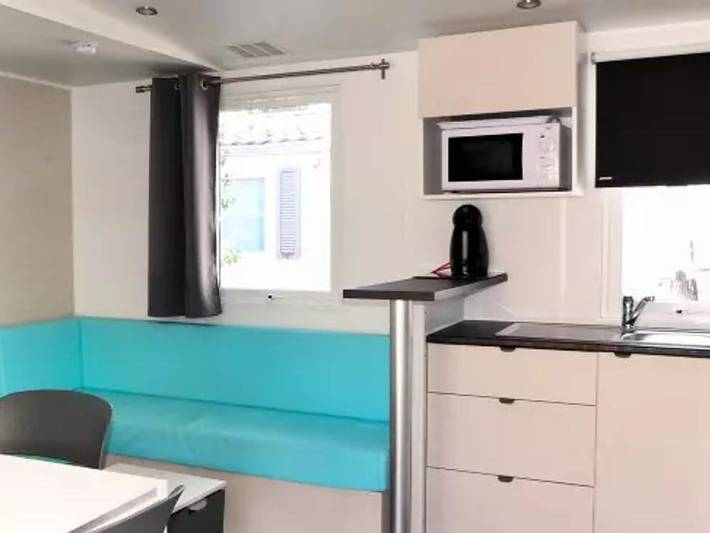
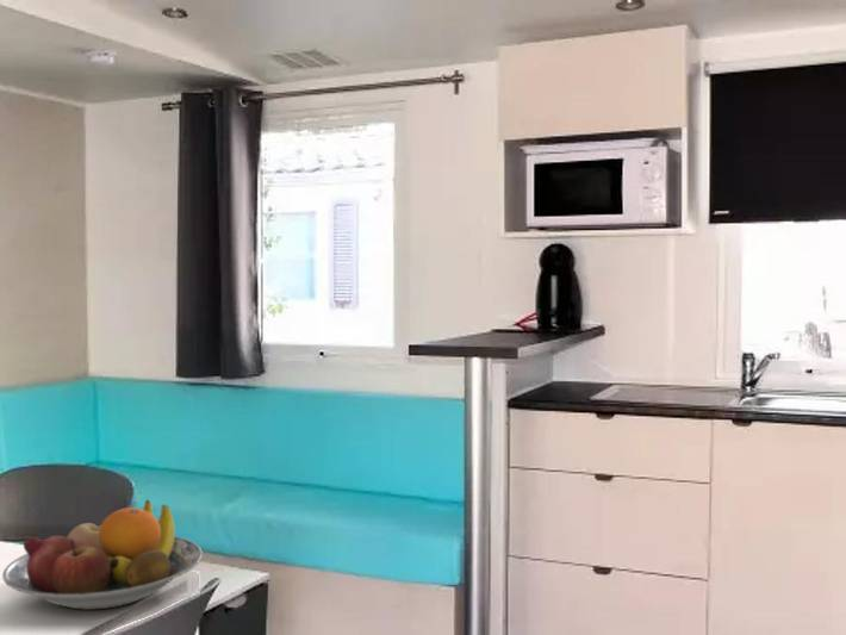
+ fruit bowl (105, 553)
